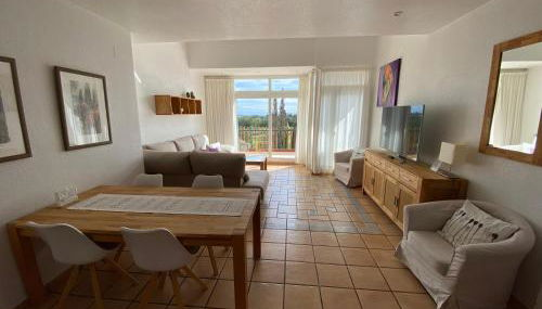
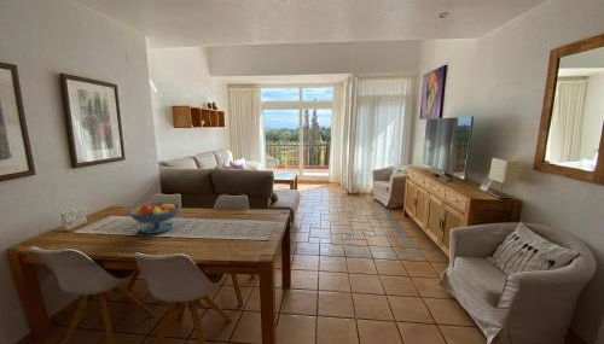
+ fruit bowl (156, 215)
